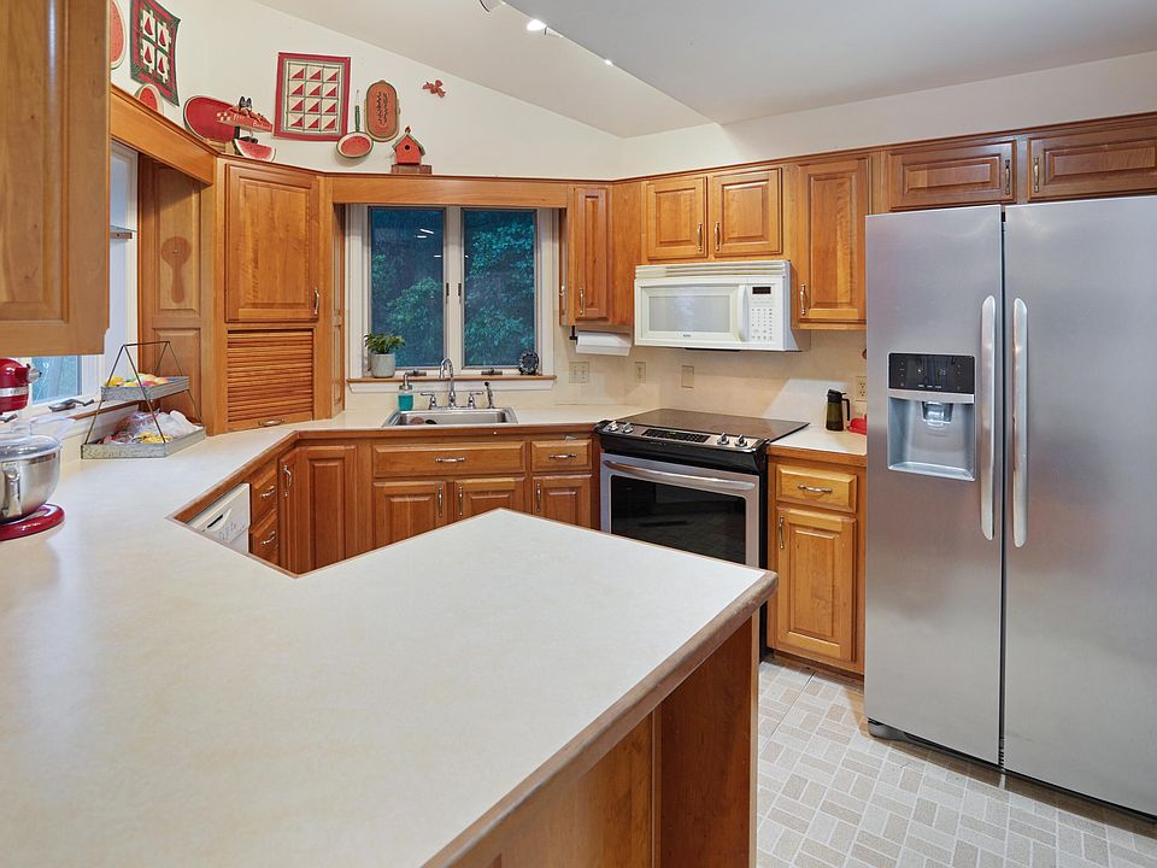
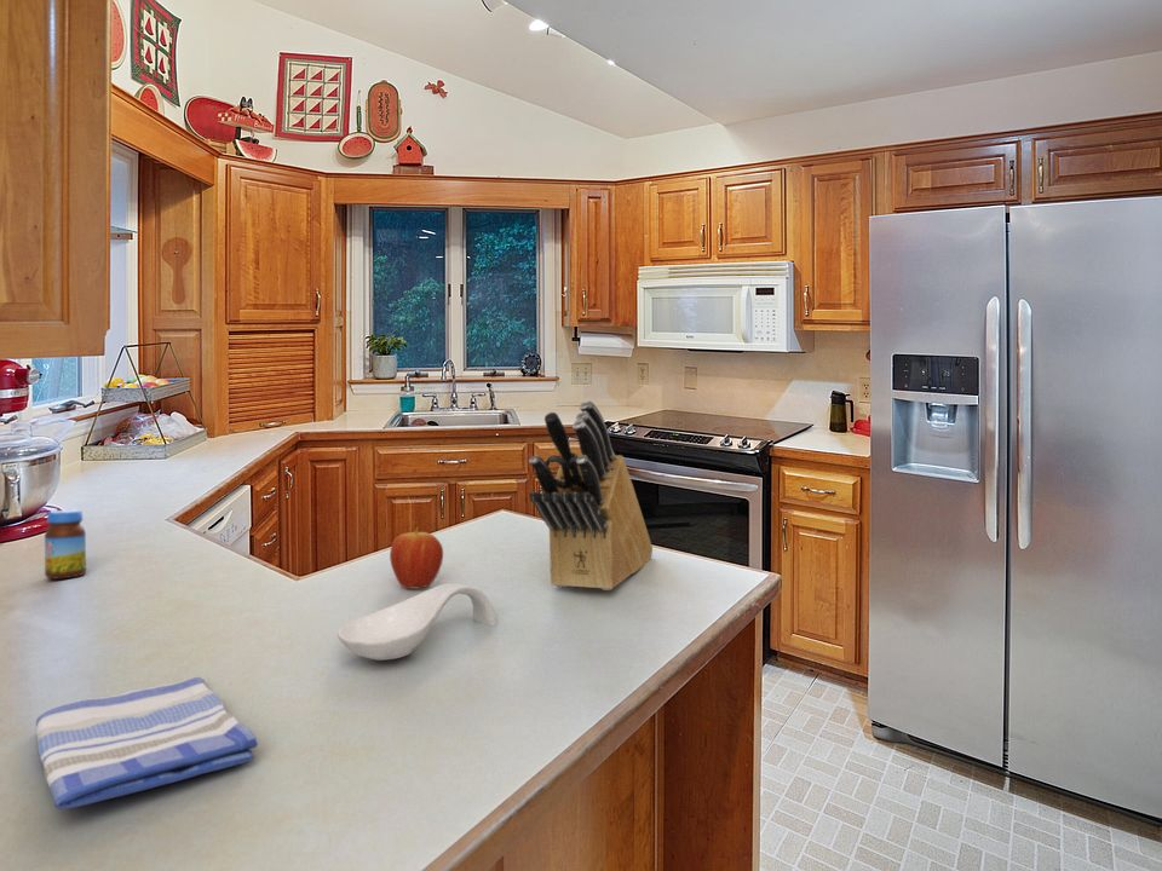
+ knife block (596, 491)
+ spoon rest (421, 617)
+ fruit (415, 556)
+ jar (65, 542)
+ dish towel (143, 731)
